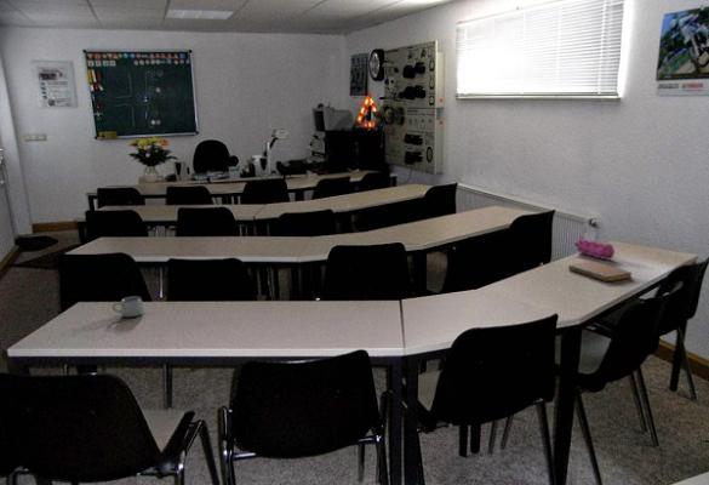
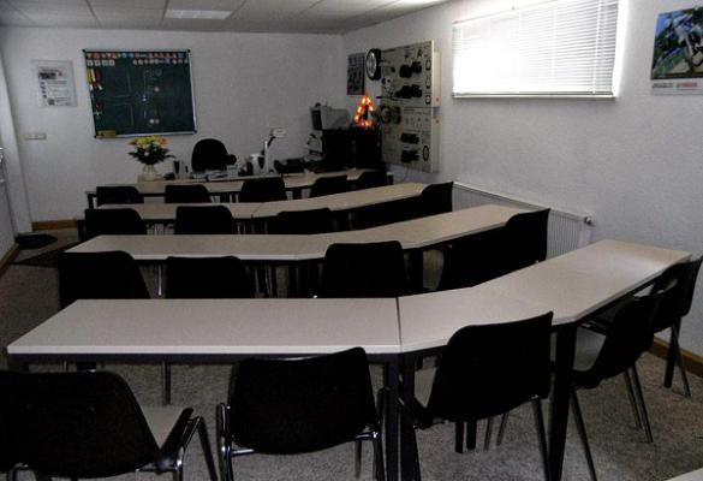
- mug (127, 307)
- notebook (599, 270)
- pencil case (595, 247)
